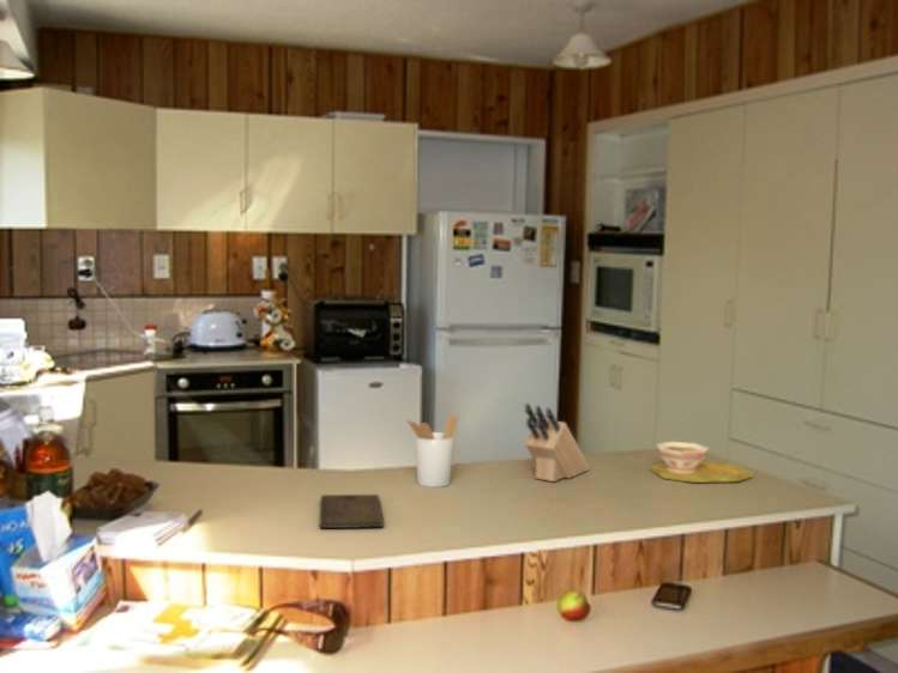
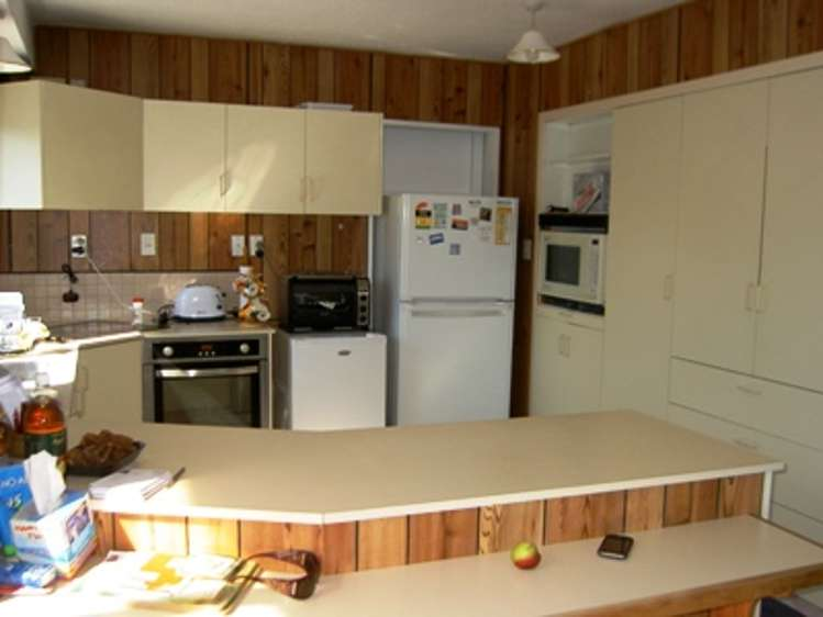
- utensil holder (429, 449)
- bowl (701, 460)
- knife block (555, 438)
- cutting board (350, 510)
